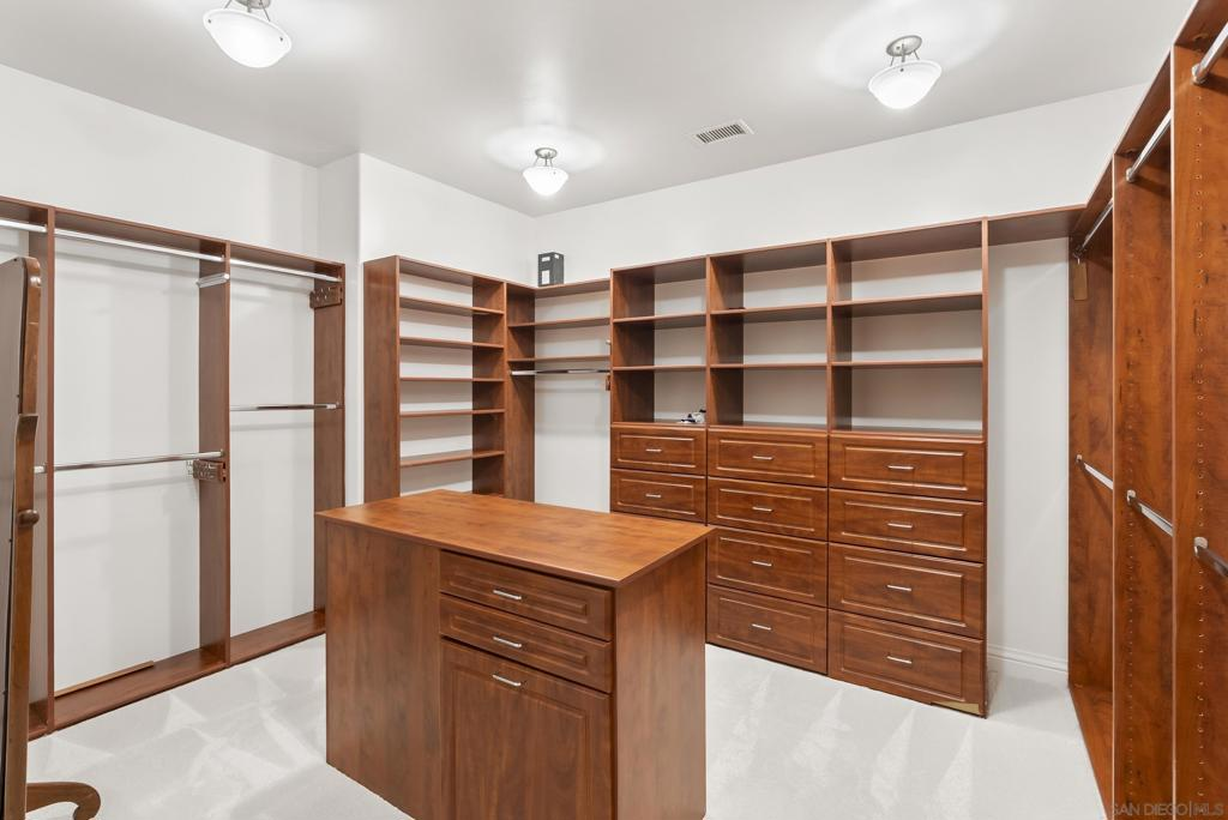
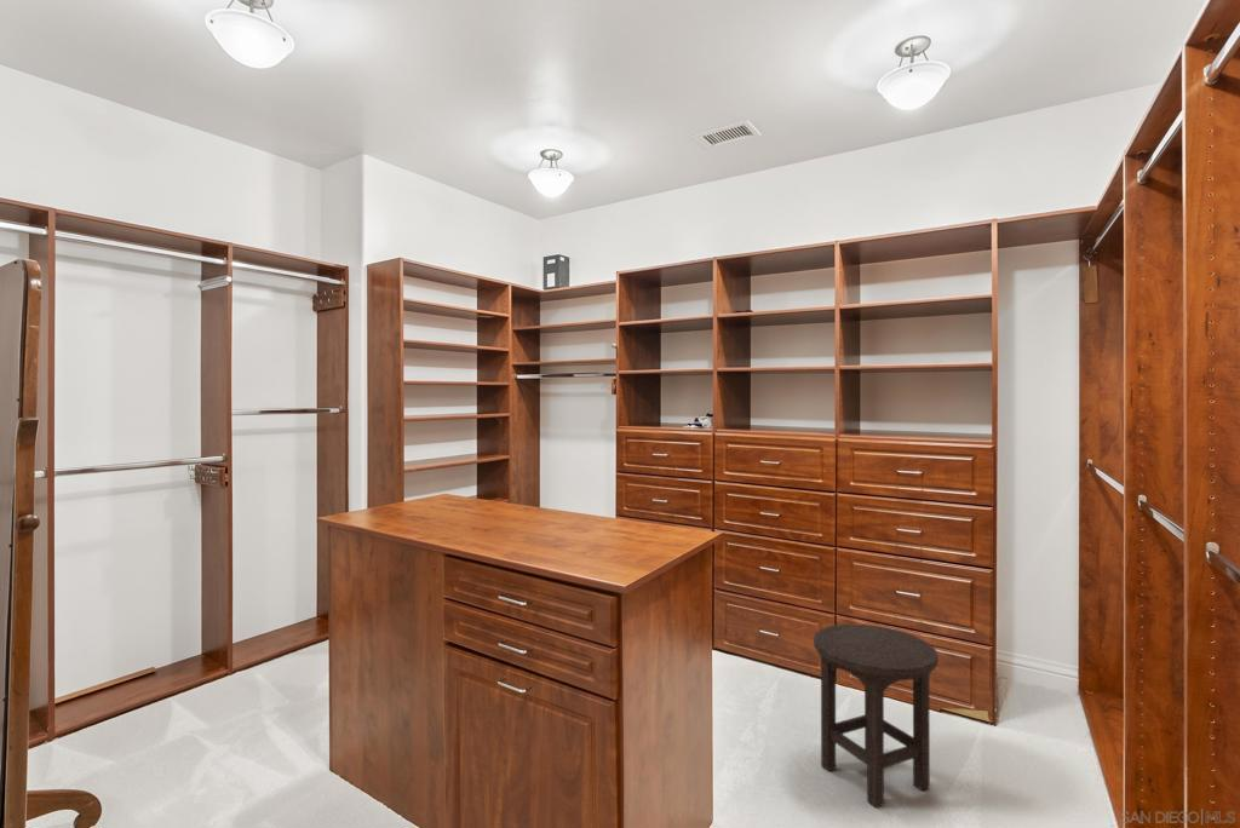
+ stool (873, 711)
